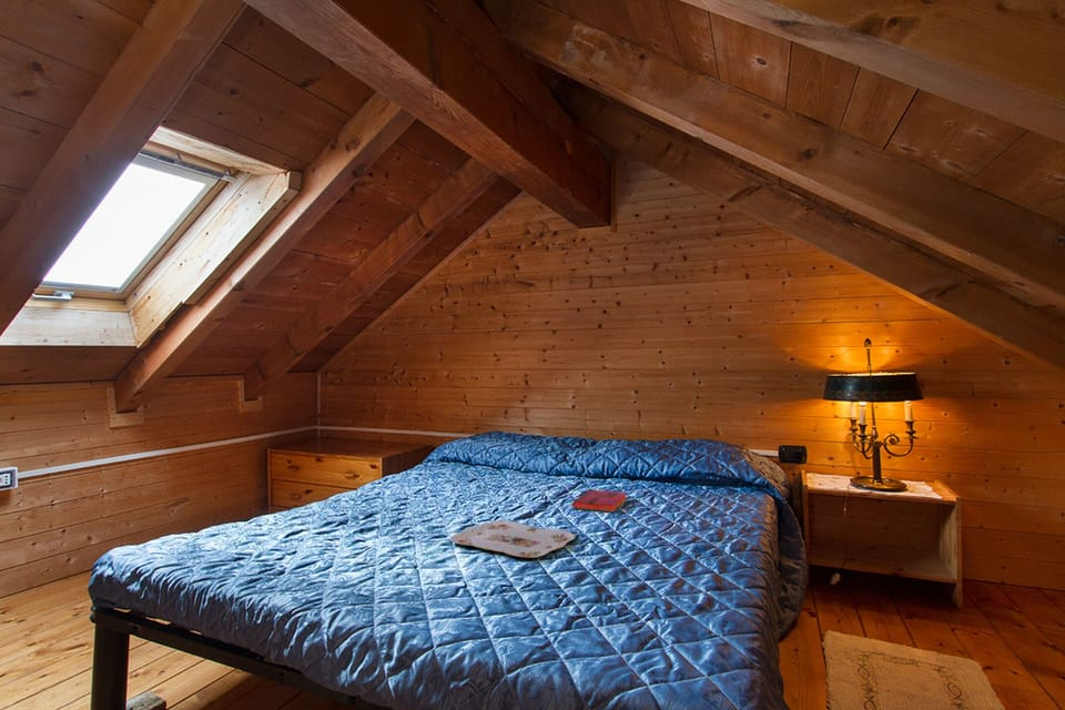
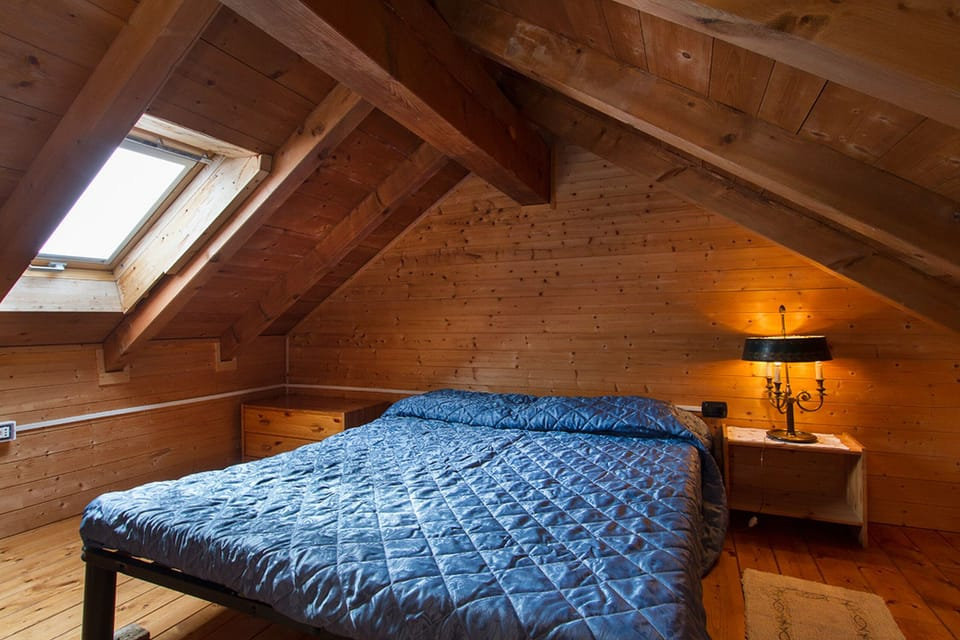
- hardback book (600, 499)
- serving tray (513, 538)
